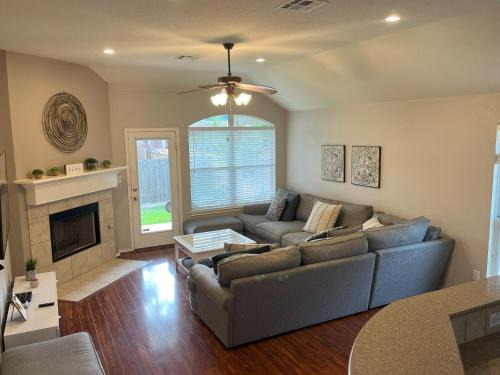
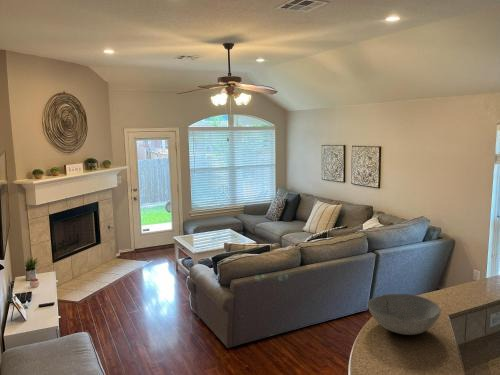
+ bowl (402, 317)
